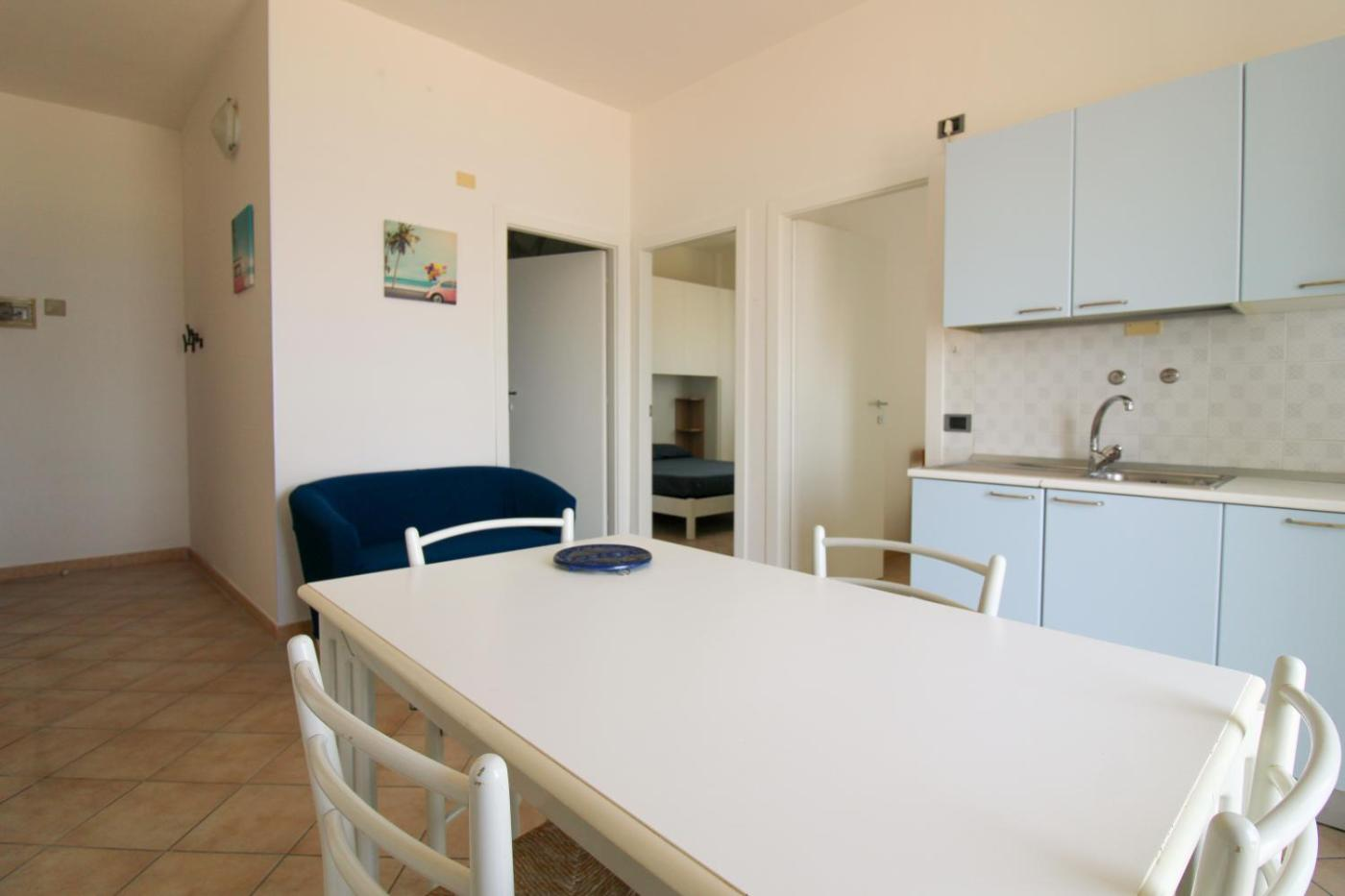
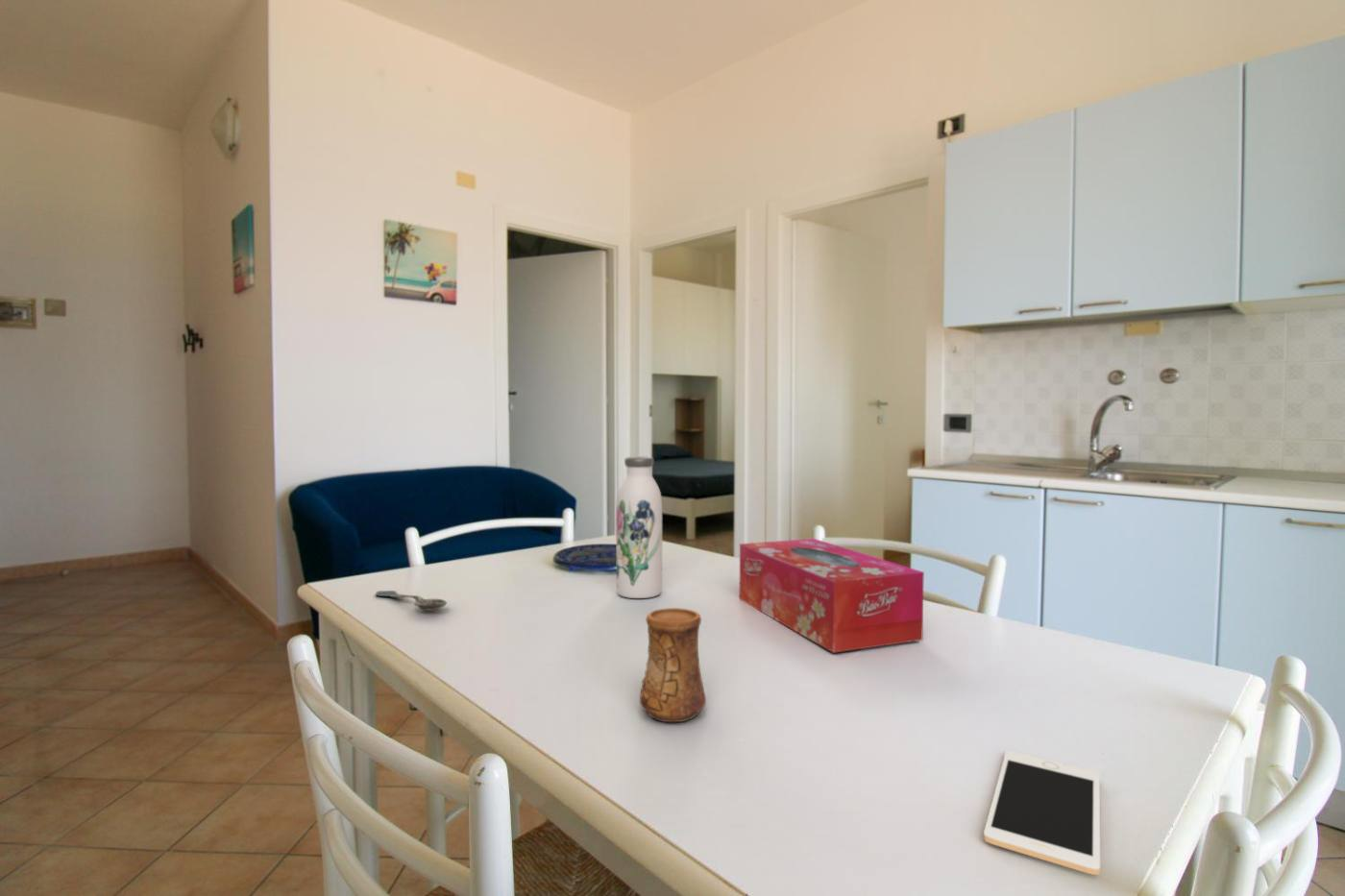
+ tissue box (821, 587)
+ cup (672, 663)
+ spoon (408, 596)
+ water bottle (639, 524)
+ cell phone (1045, 804)
